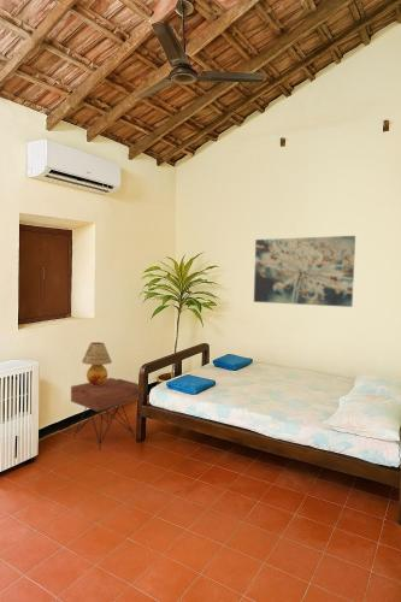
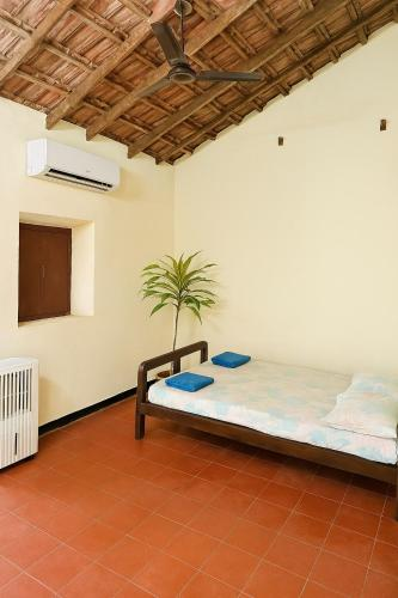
- table lamp (96, 364)
- nightstand (107, 411)
- wall art (301, 271)
